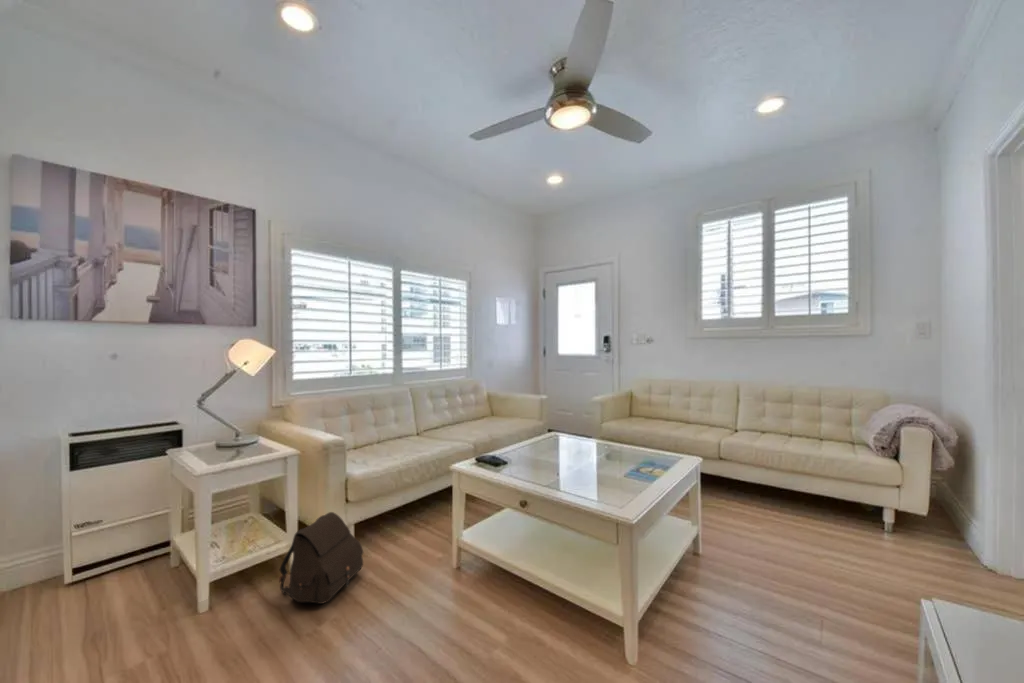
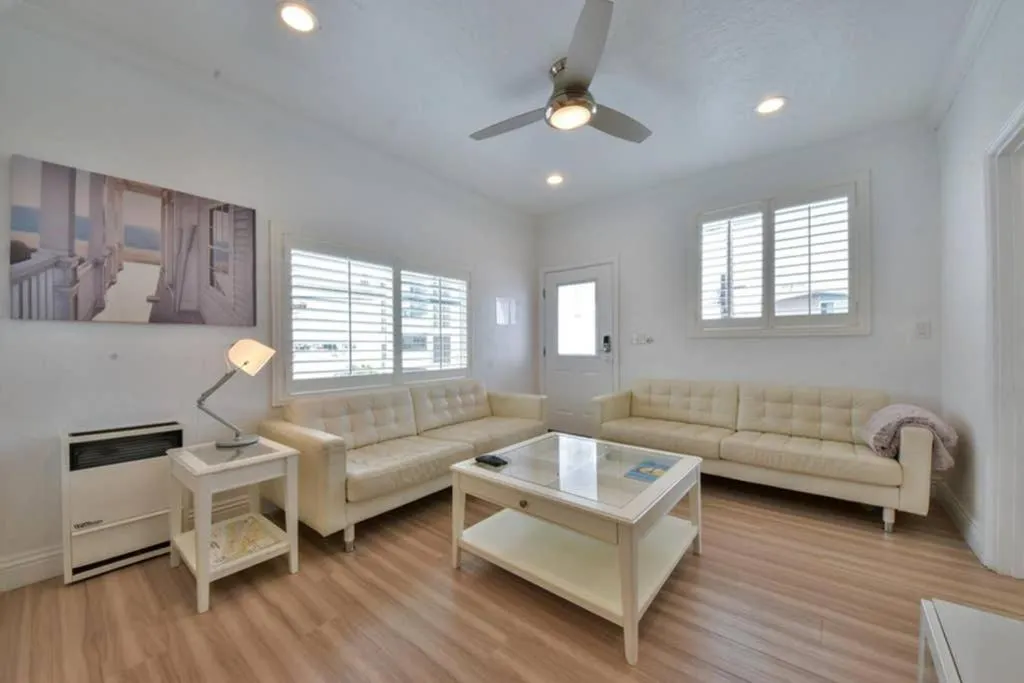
- satchel (320, 553)
